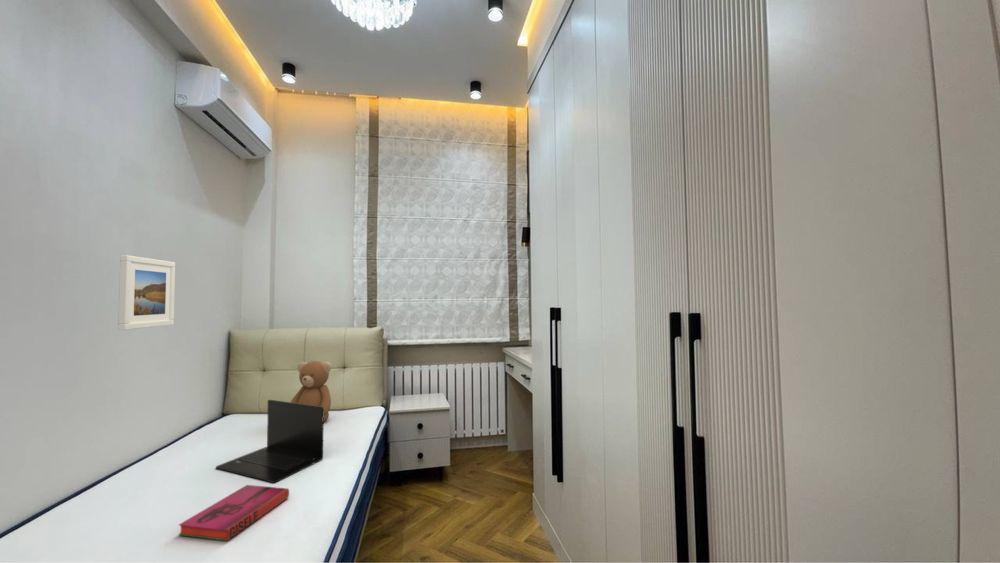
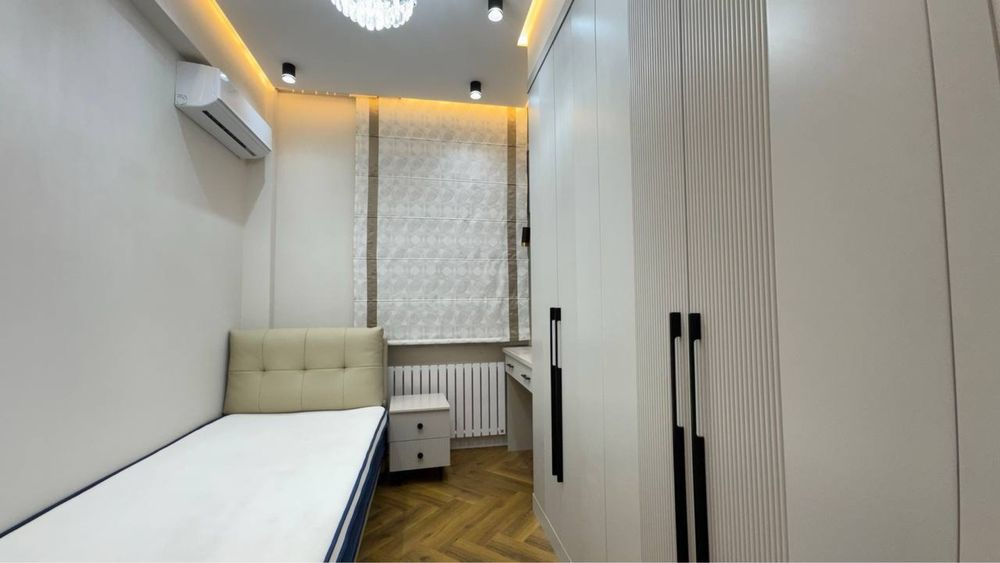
- teddy bear (308, 393)
- laptop (270, 437)
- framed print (149, 292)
- hardback book (238, 509)
